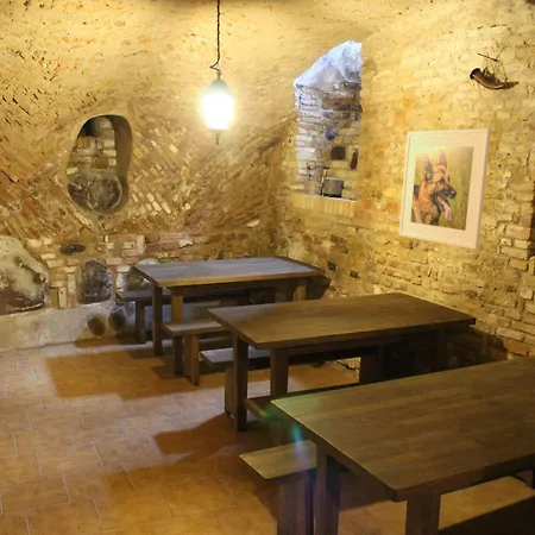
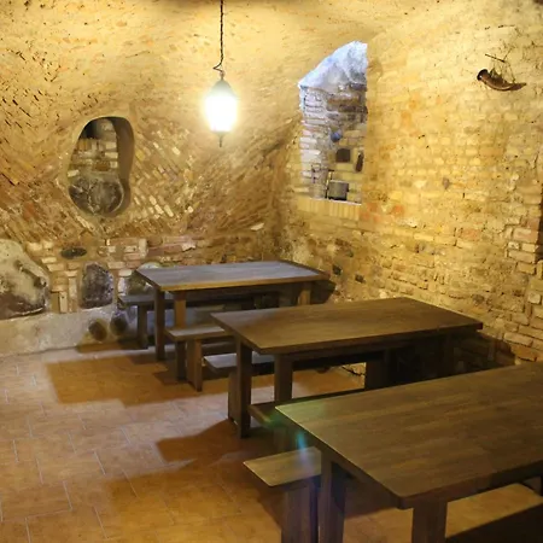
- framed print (440, 187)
